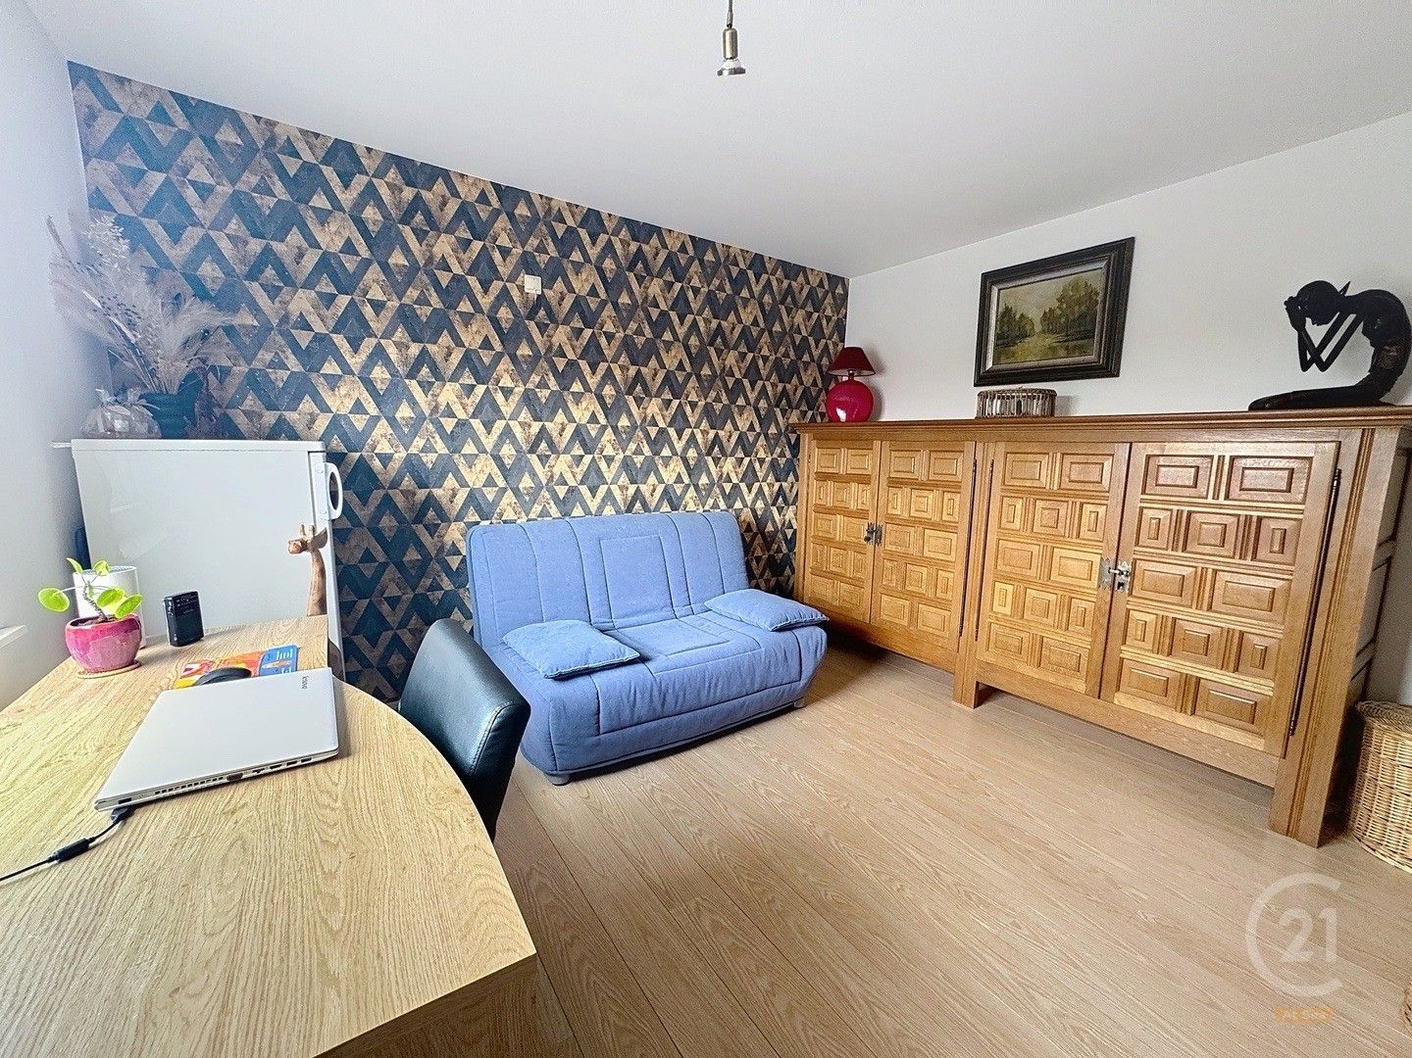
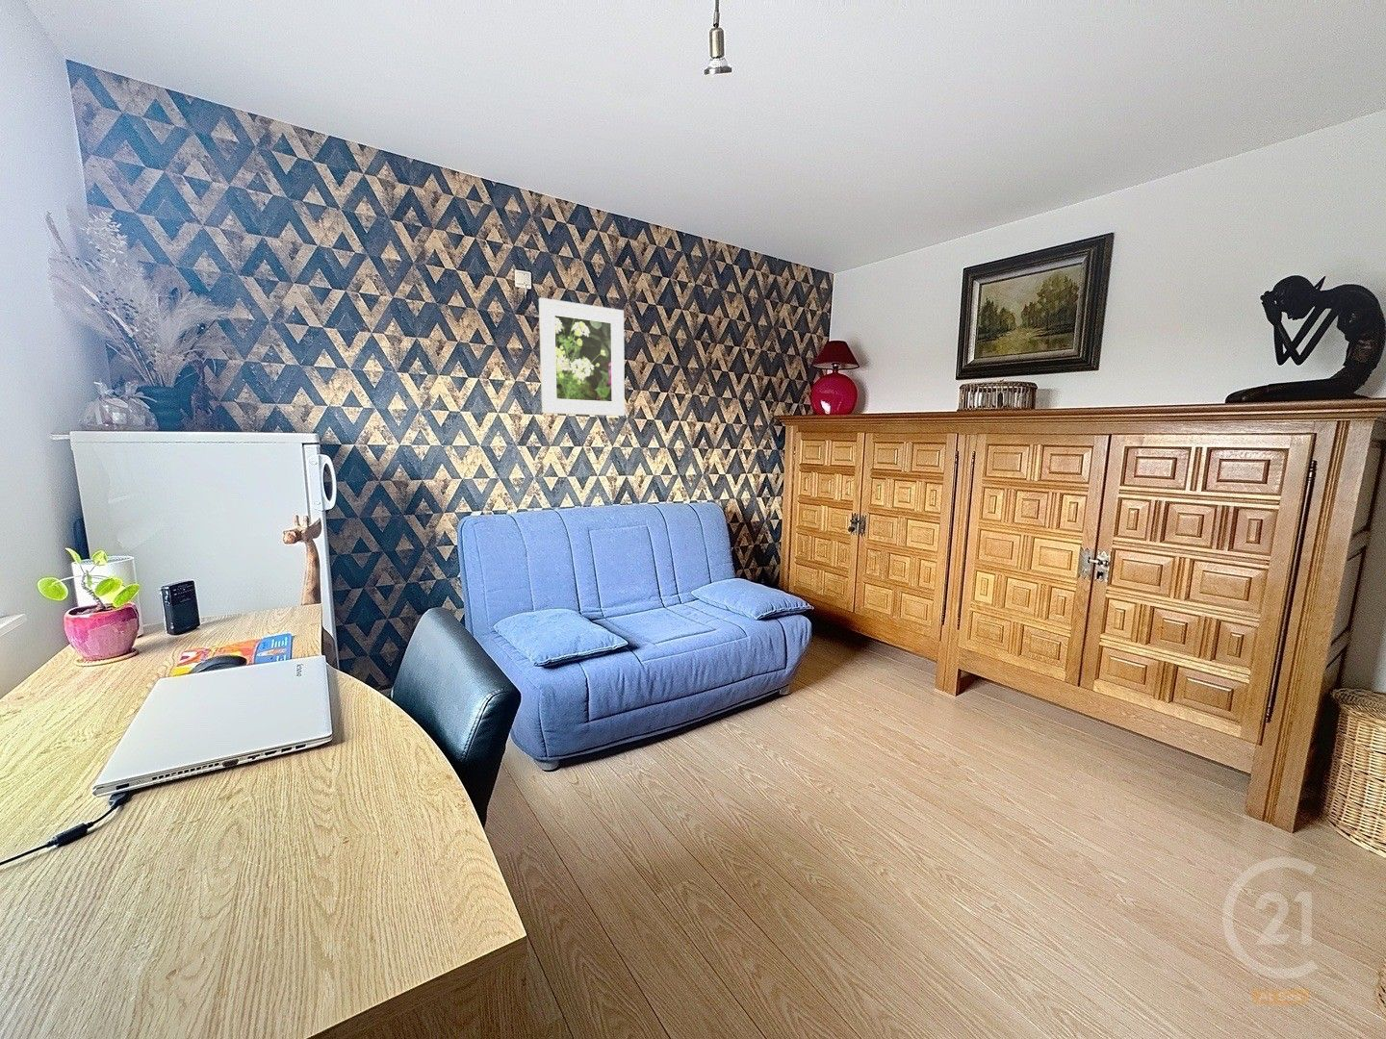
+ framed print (583, 360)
